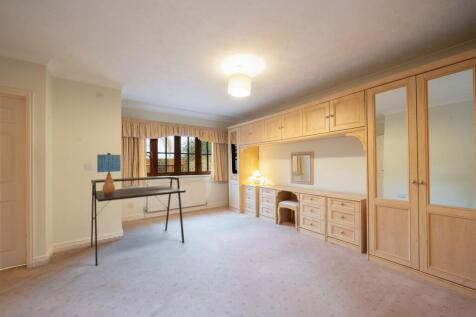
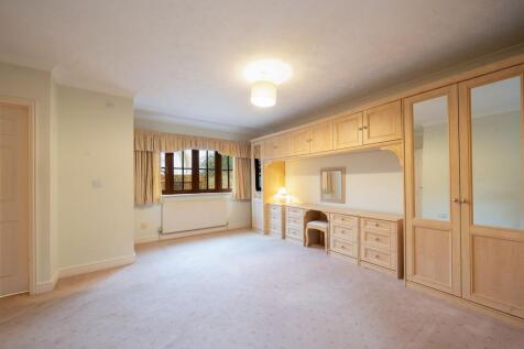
- table lamp (109, 174)
- desk (137, 197)
